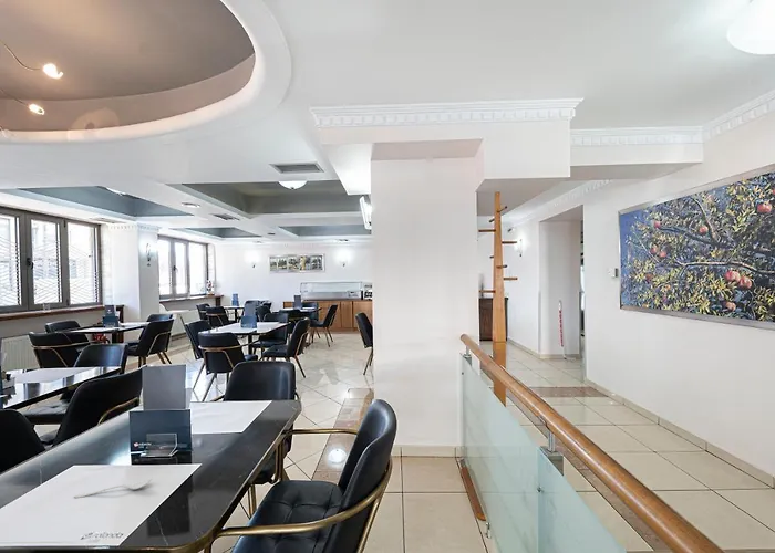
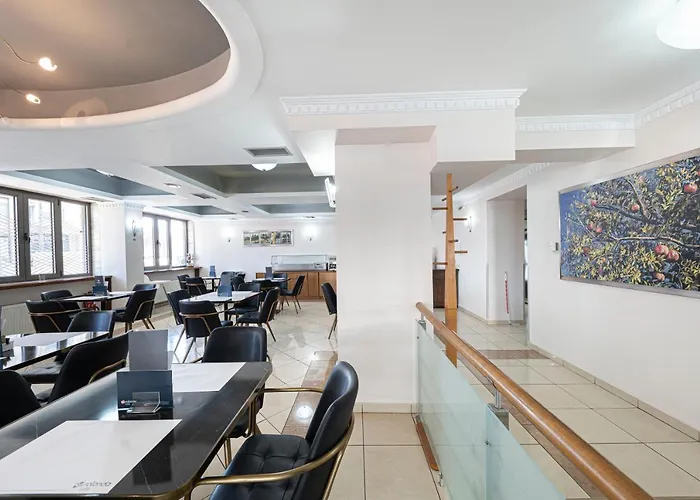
- spoon (114, 487)
